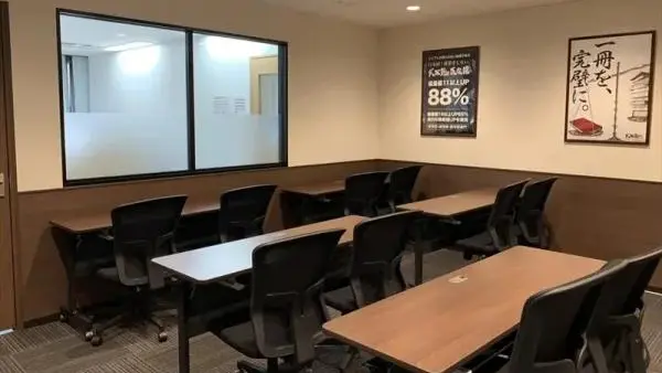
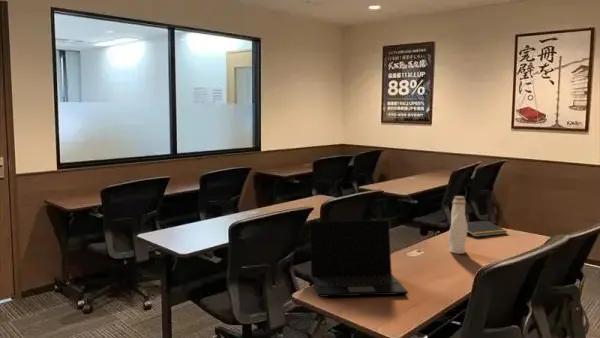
+ water bottle (457, 224)
+ laptop (355, 255)
+ notepad (481, 228)
